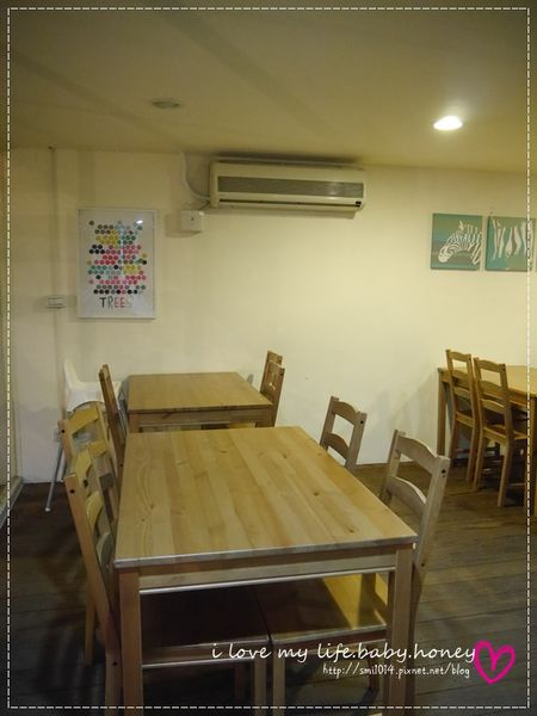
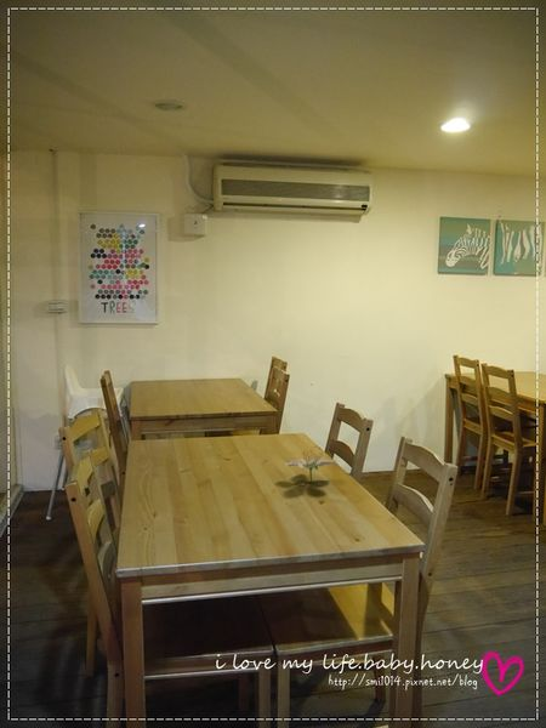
+ flower (313, 466)
